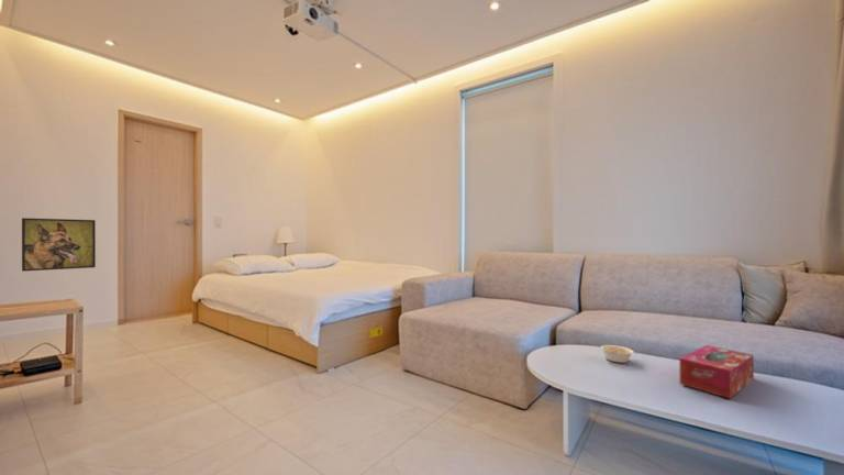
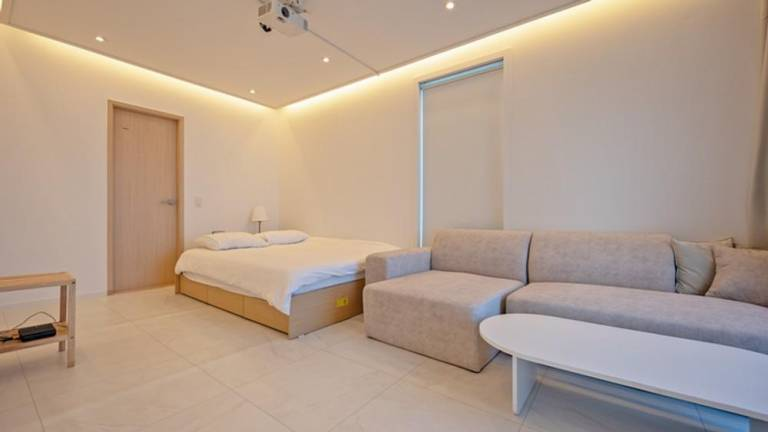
- tissue box (717, 368)
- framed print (60, 244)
- legume (618, 353)
